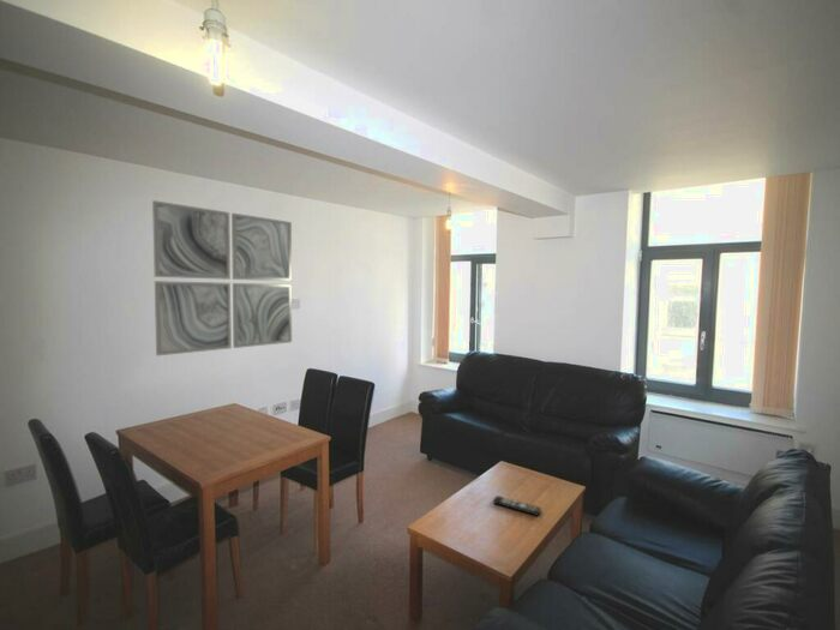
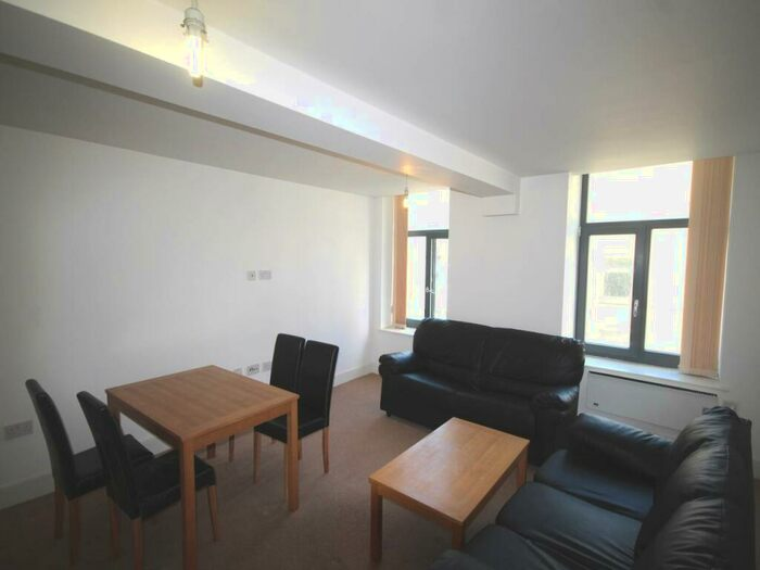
- wall art (229, 278)
- remote control (516, 505)
